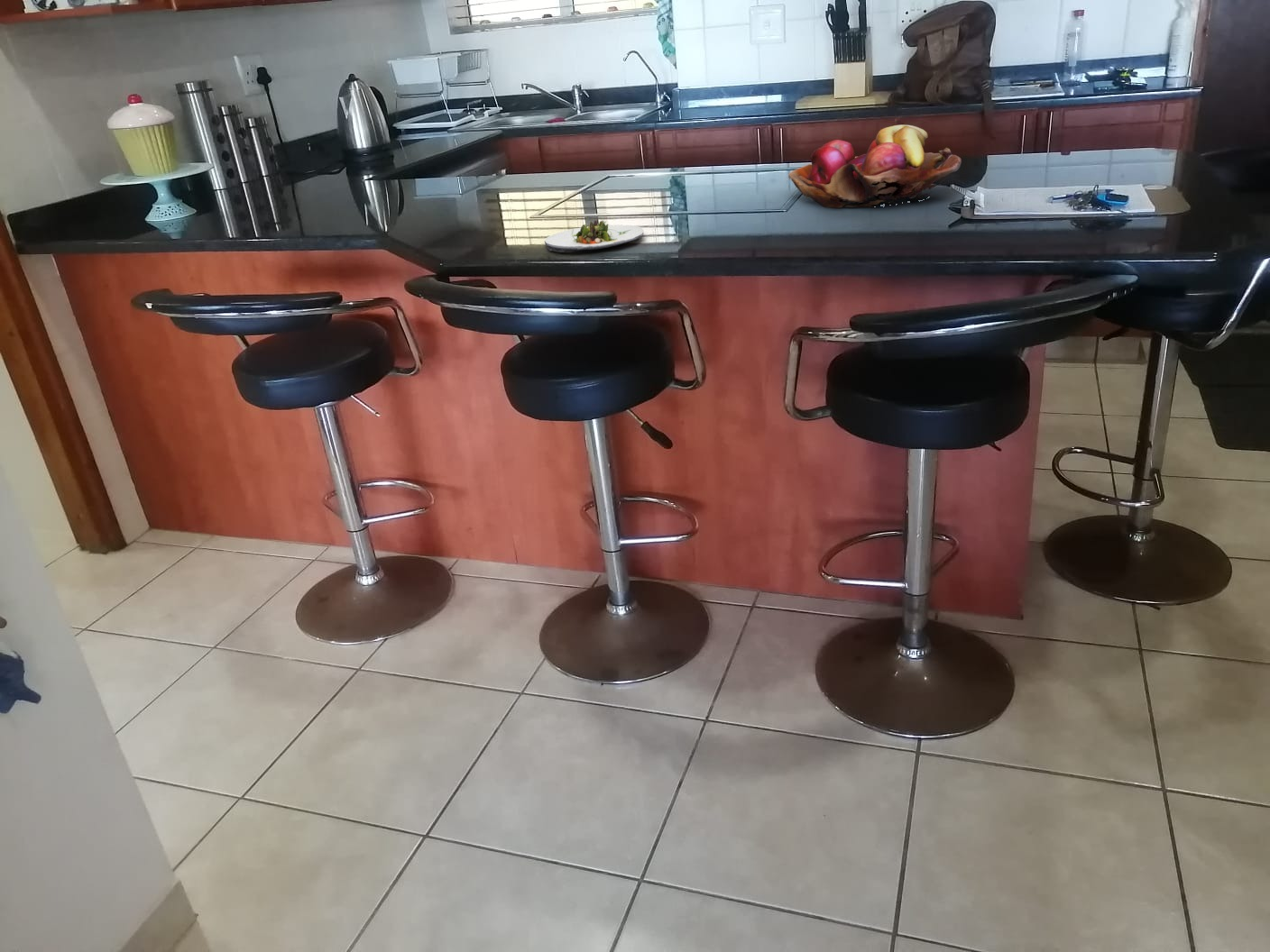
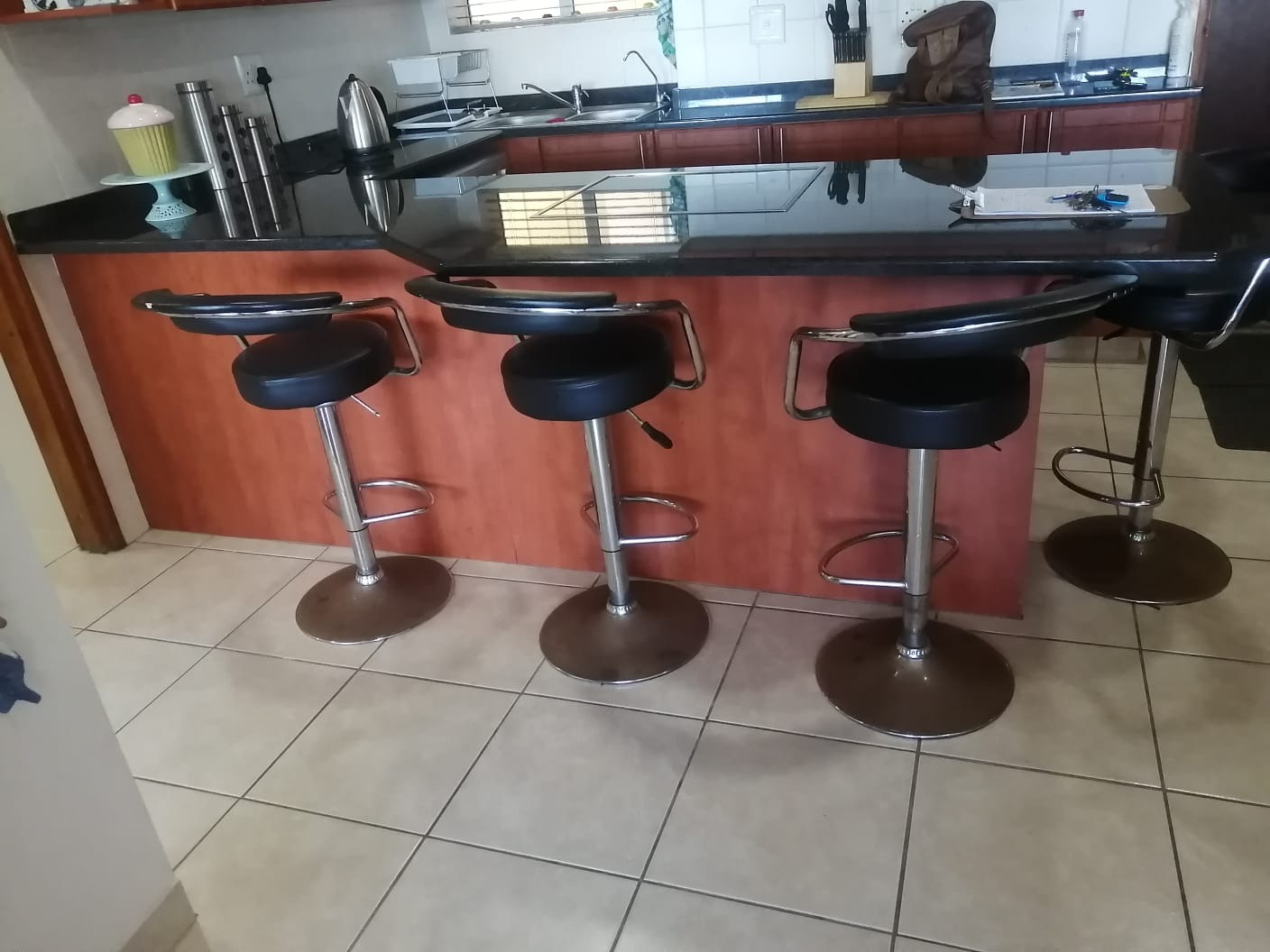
- salad plate (594, 231)
- fruit basket (877, 164)
